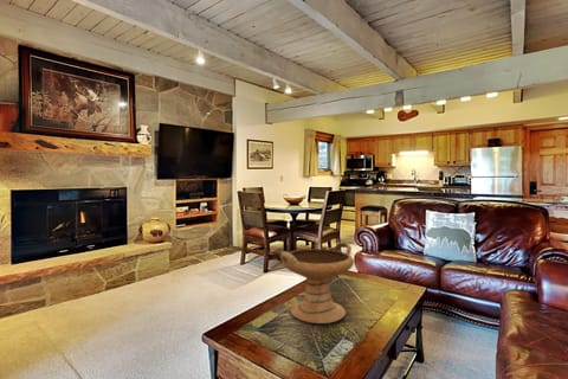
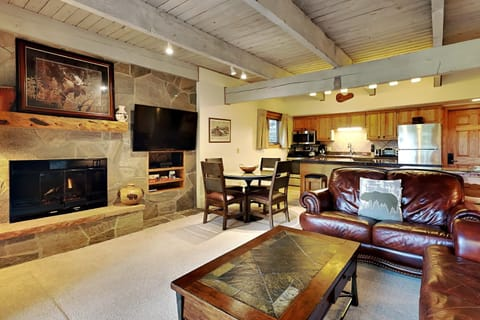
- decorative bowl (317, 278)
